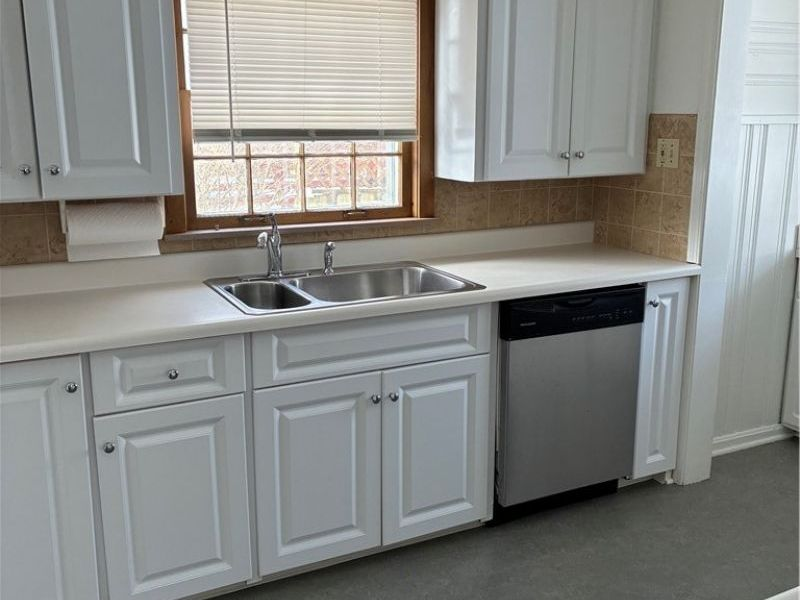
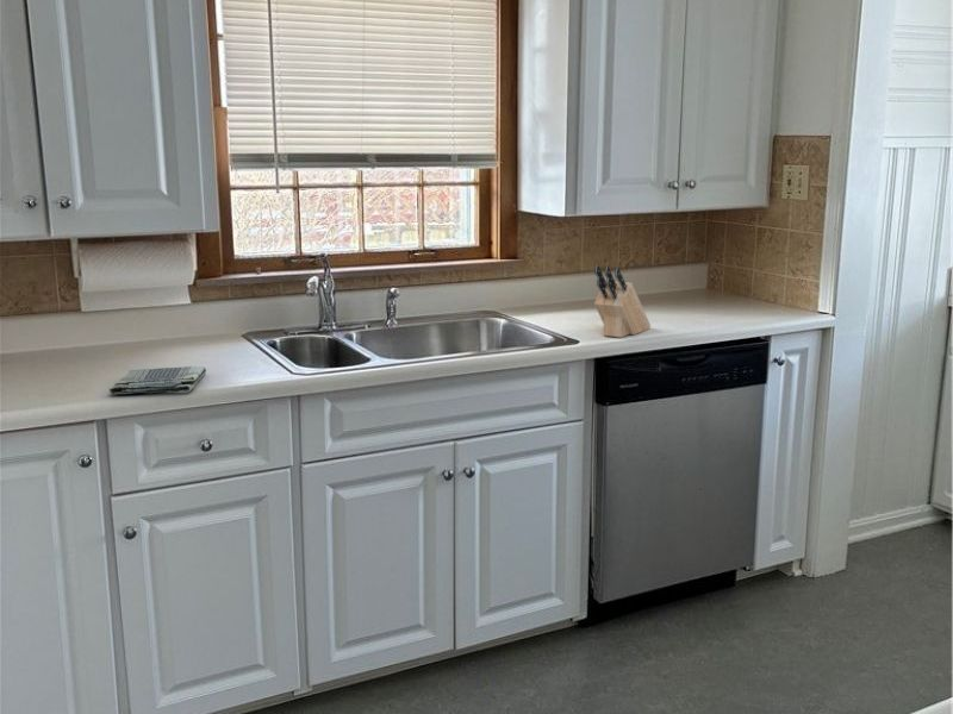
+ dish towel (160, 377)
+ knife block (621, 298)
